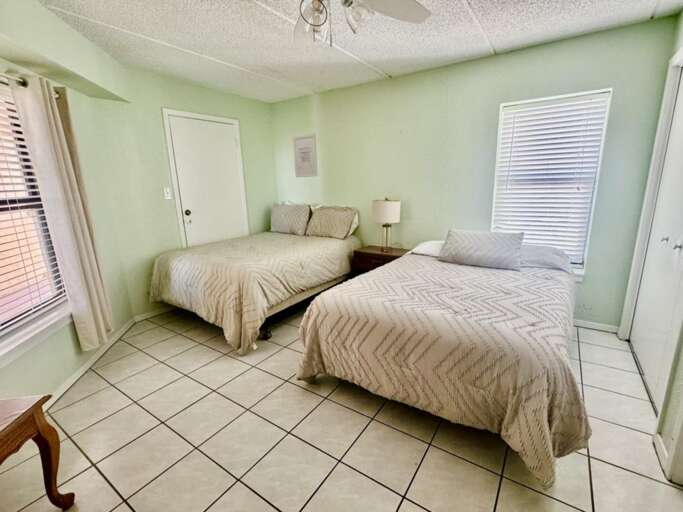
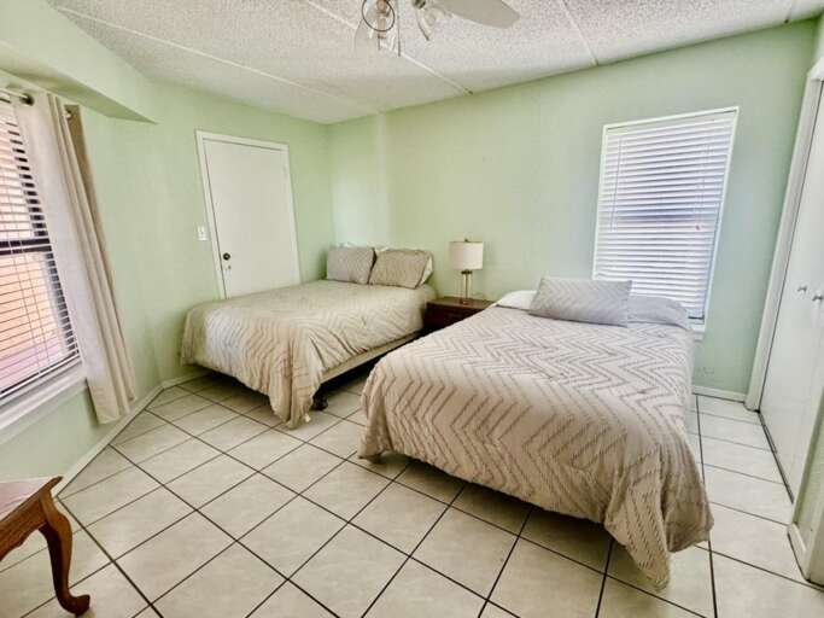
- wall art (305, 156)
